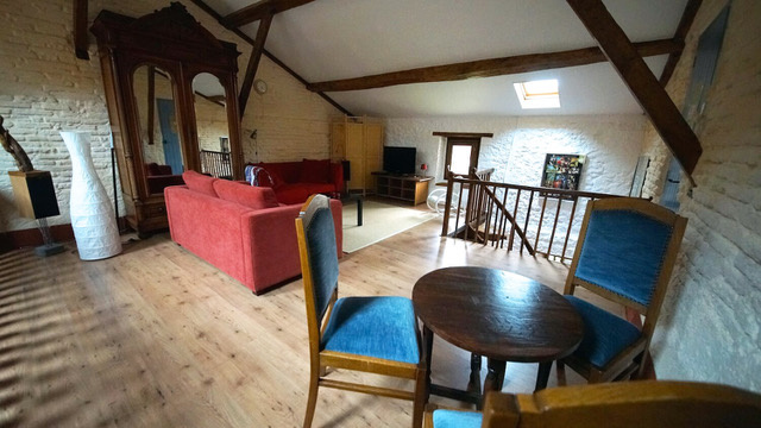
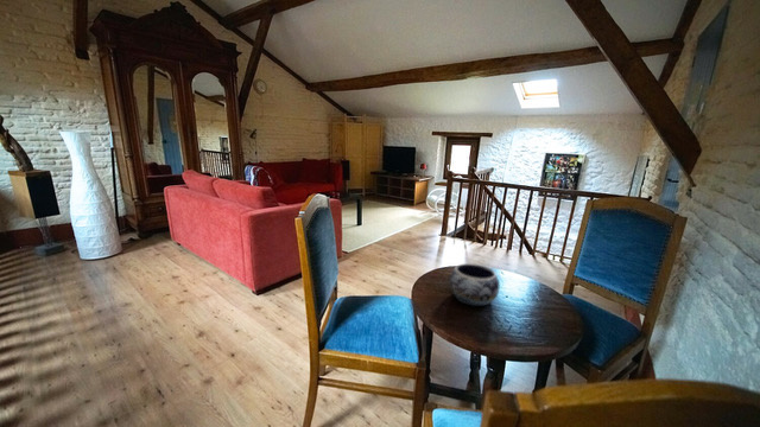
+ decorative bowl (473, 283)
